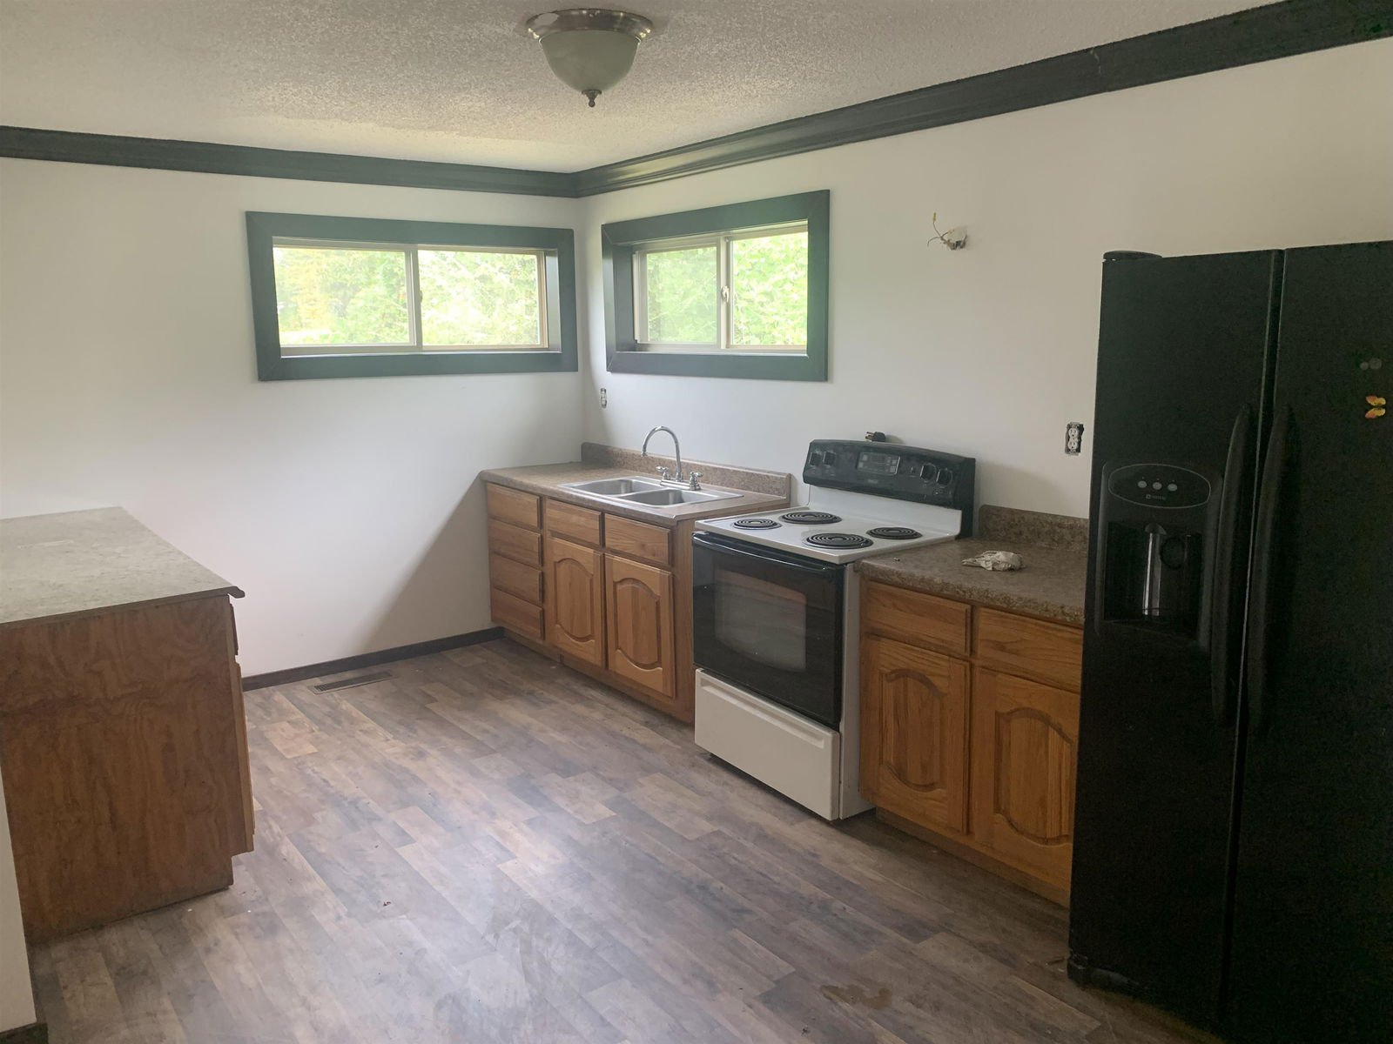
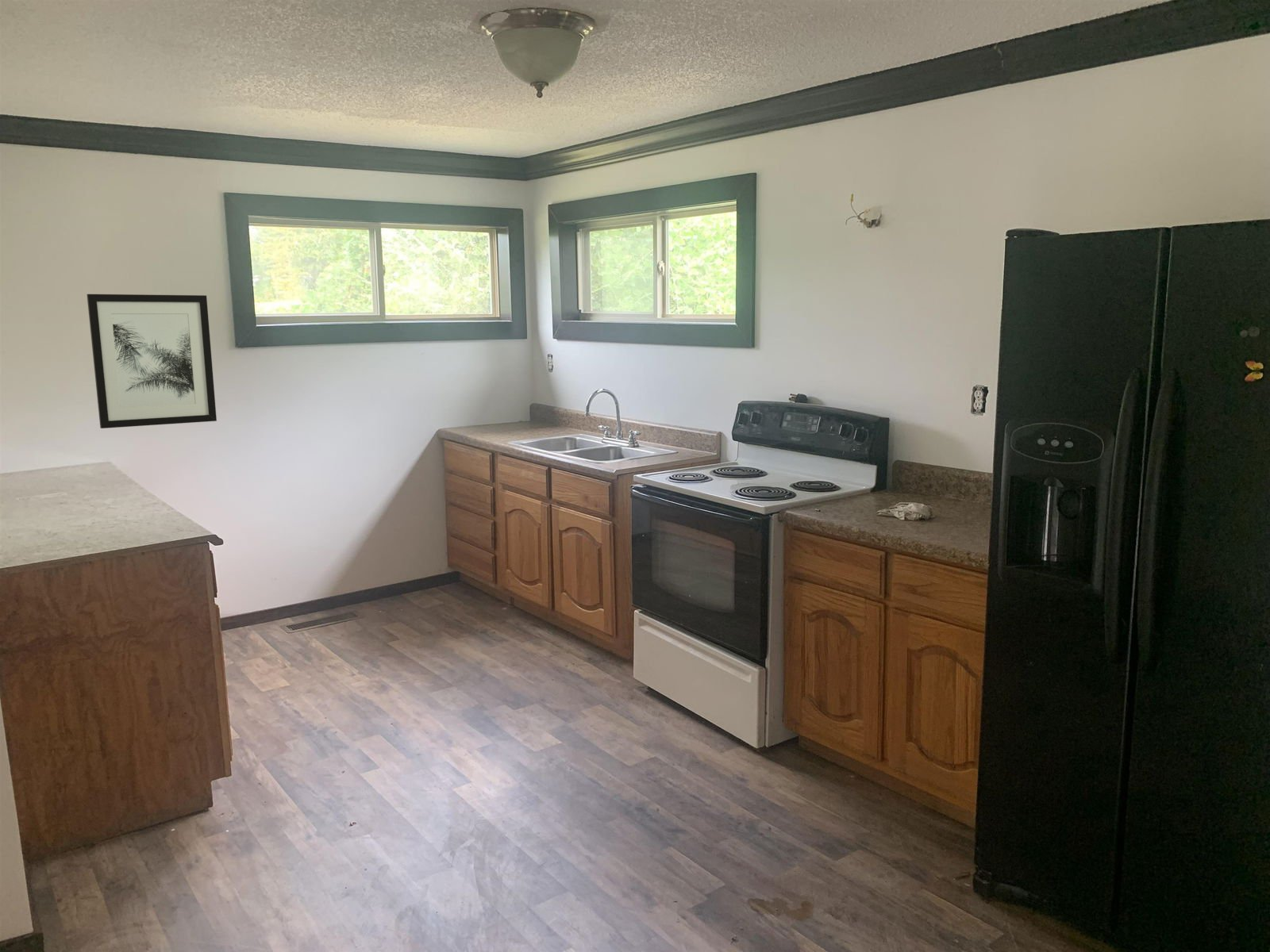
+ wall art (154, 360)
